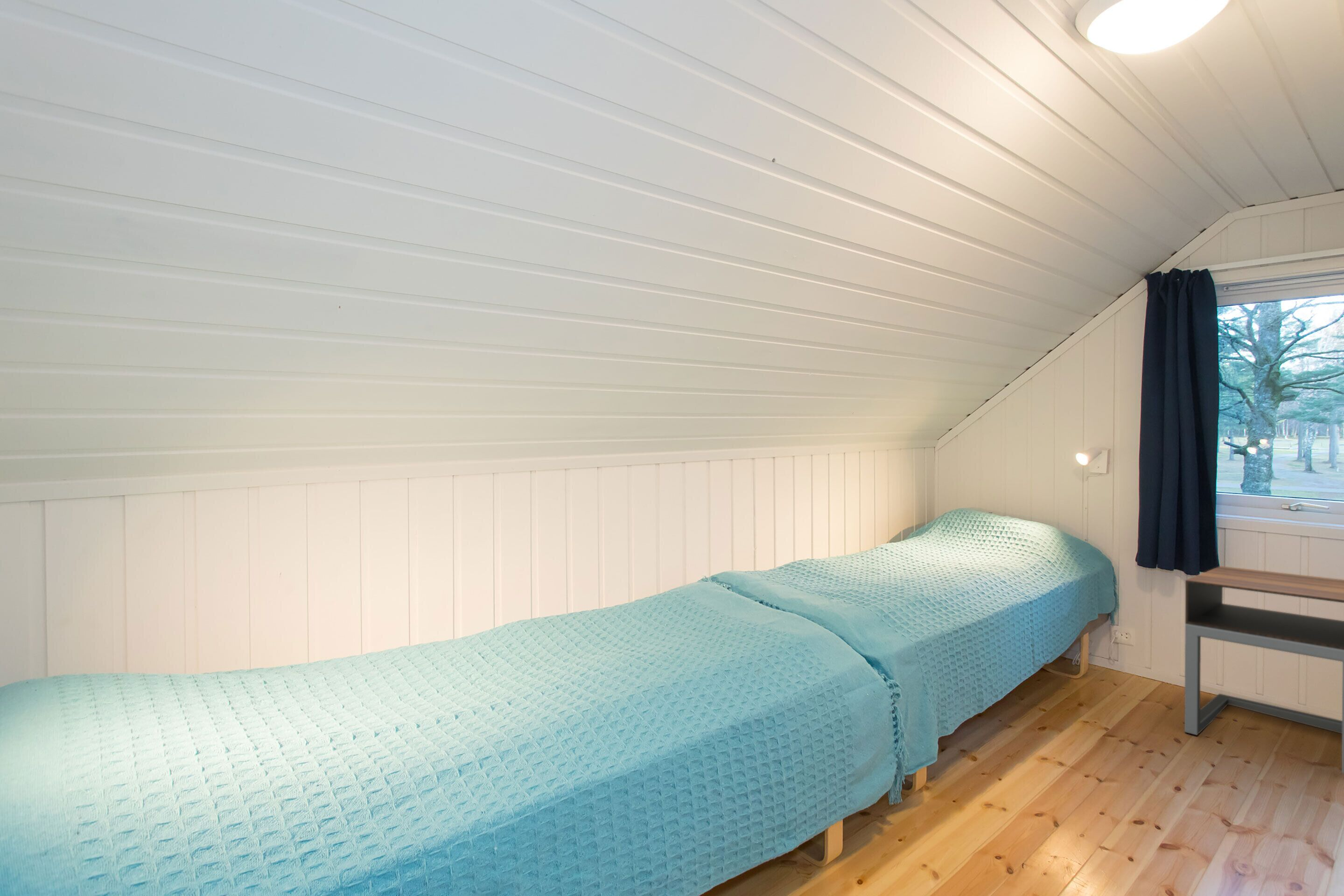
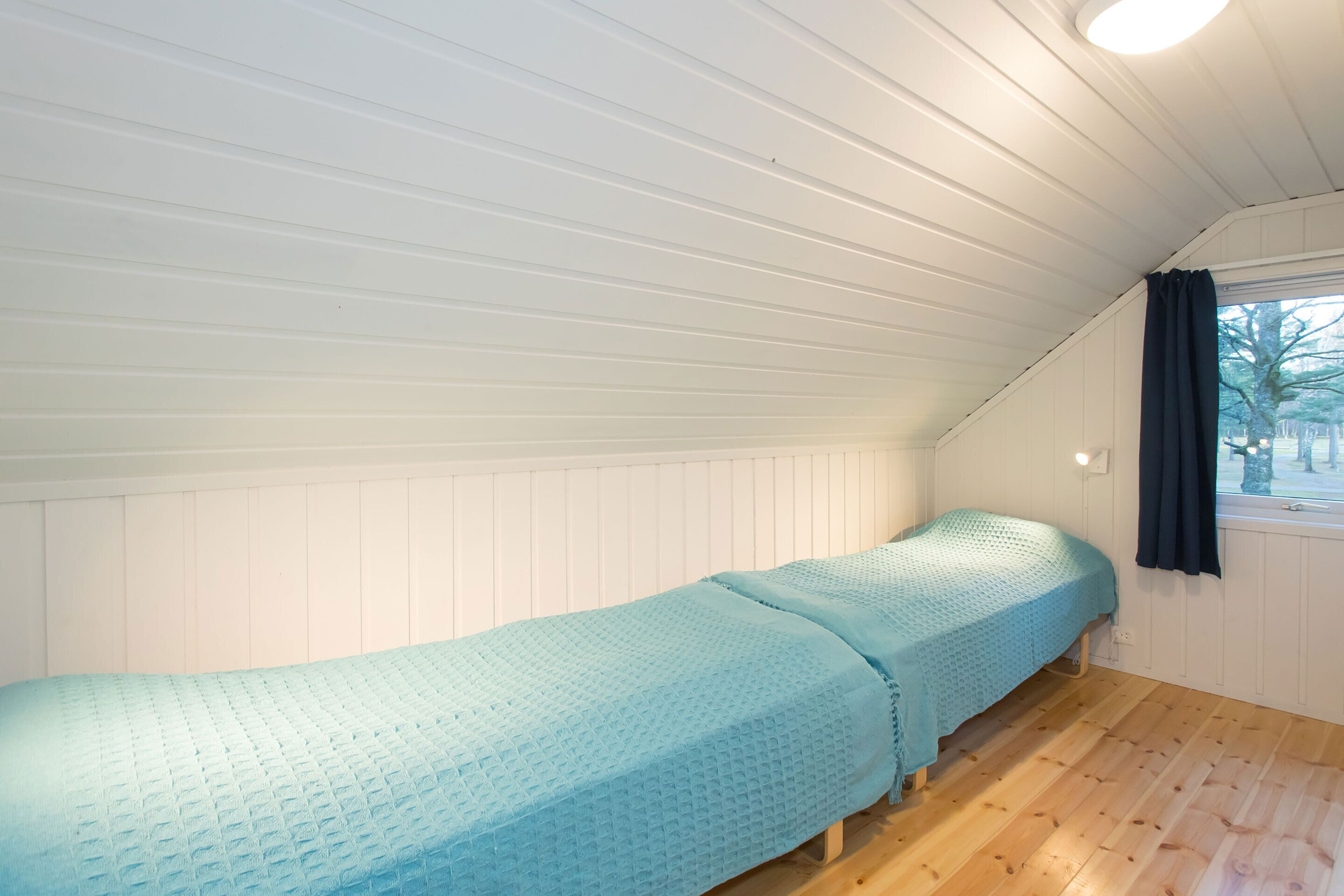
- nightstand (1280, 651)
